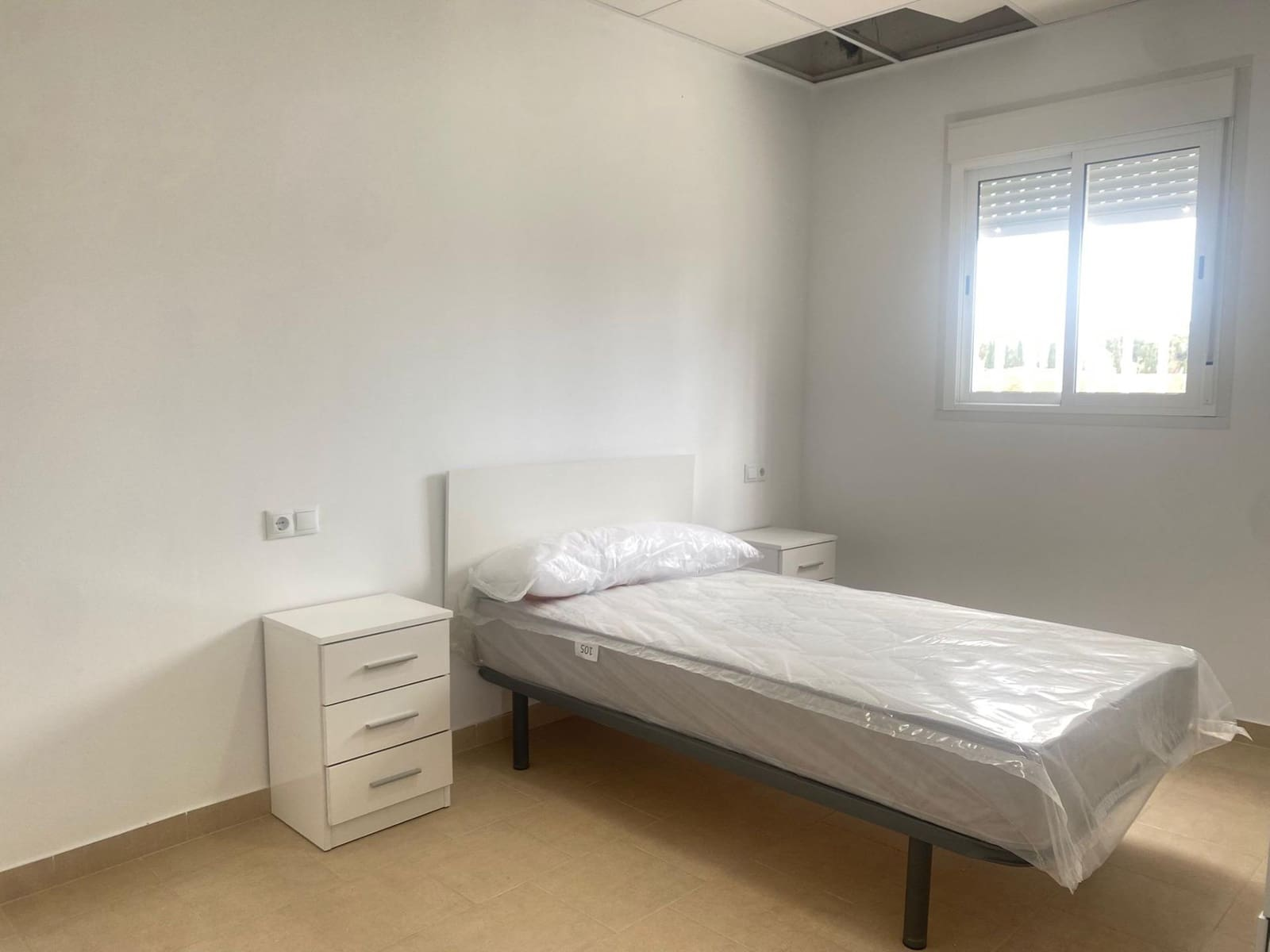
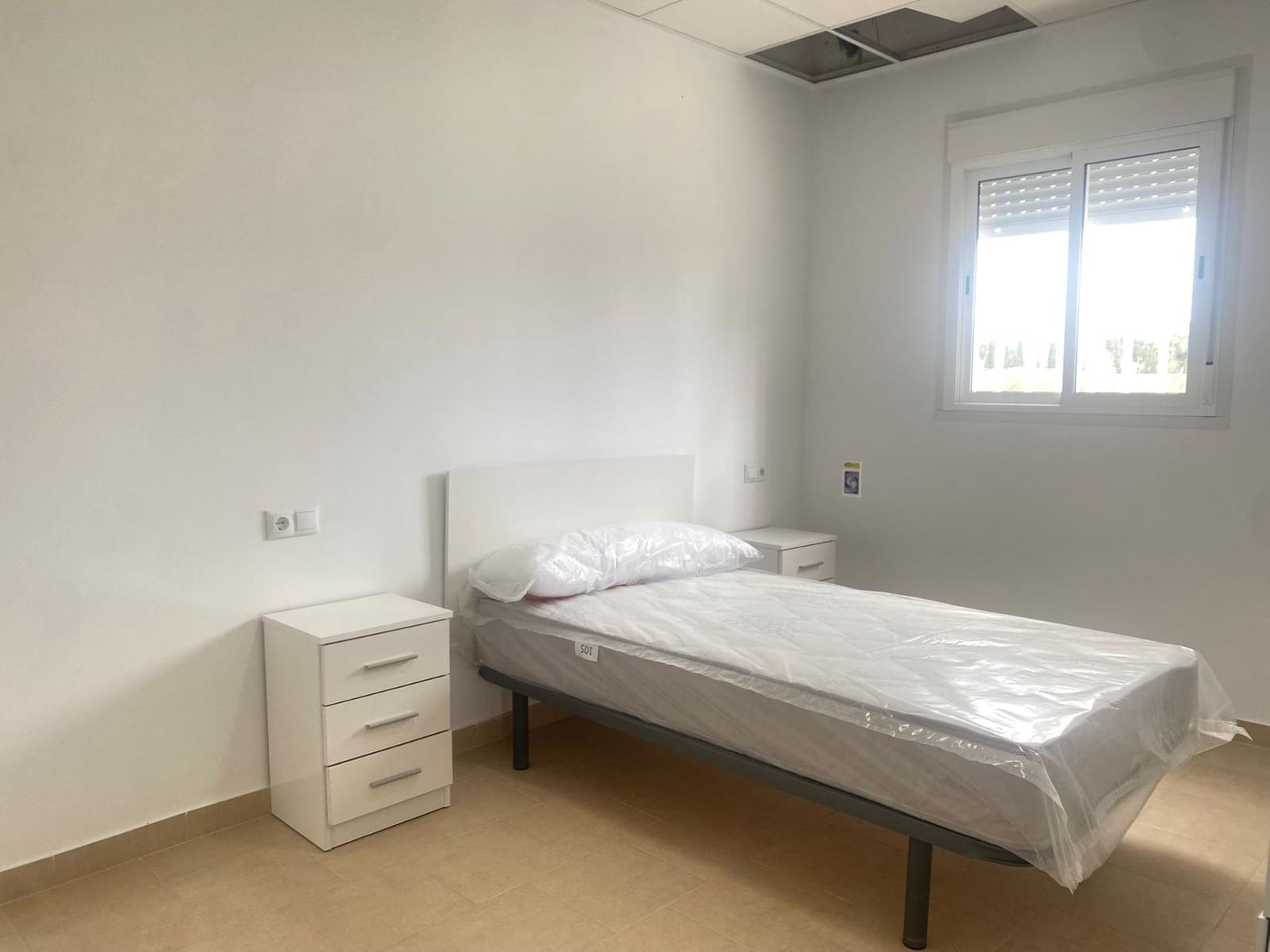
+ trading card display case (851, 479)
